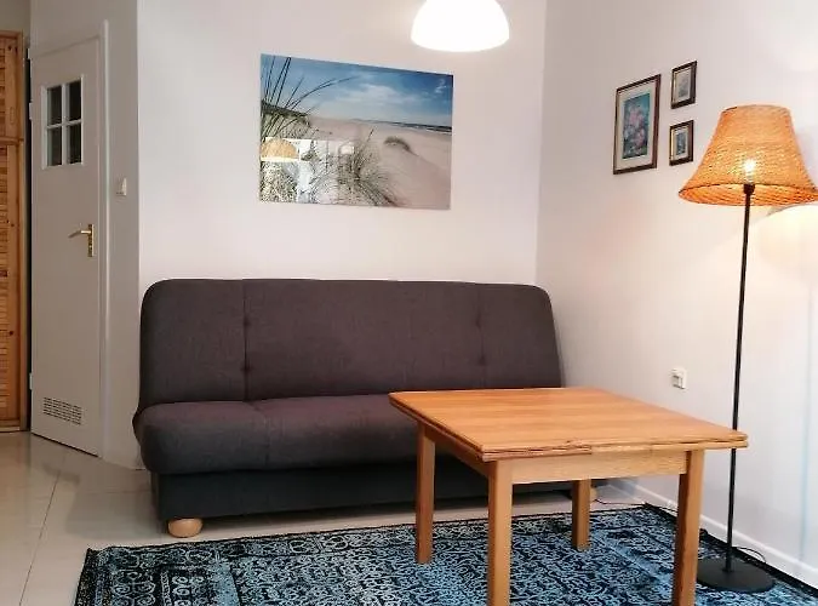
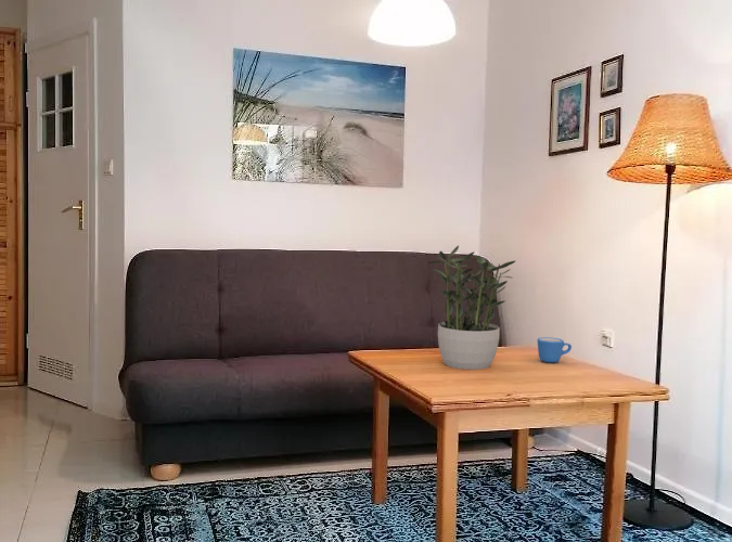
+ potted plant (467, 305)
+ mug (554, 350)
